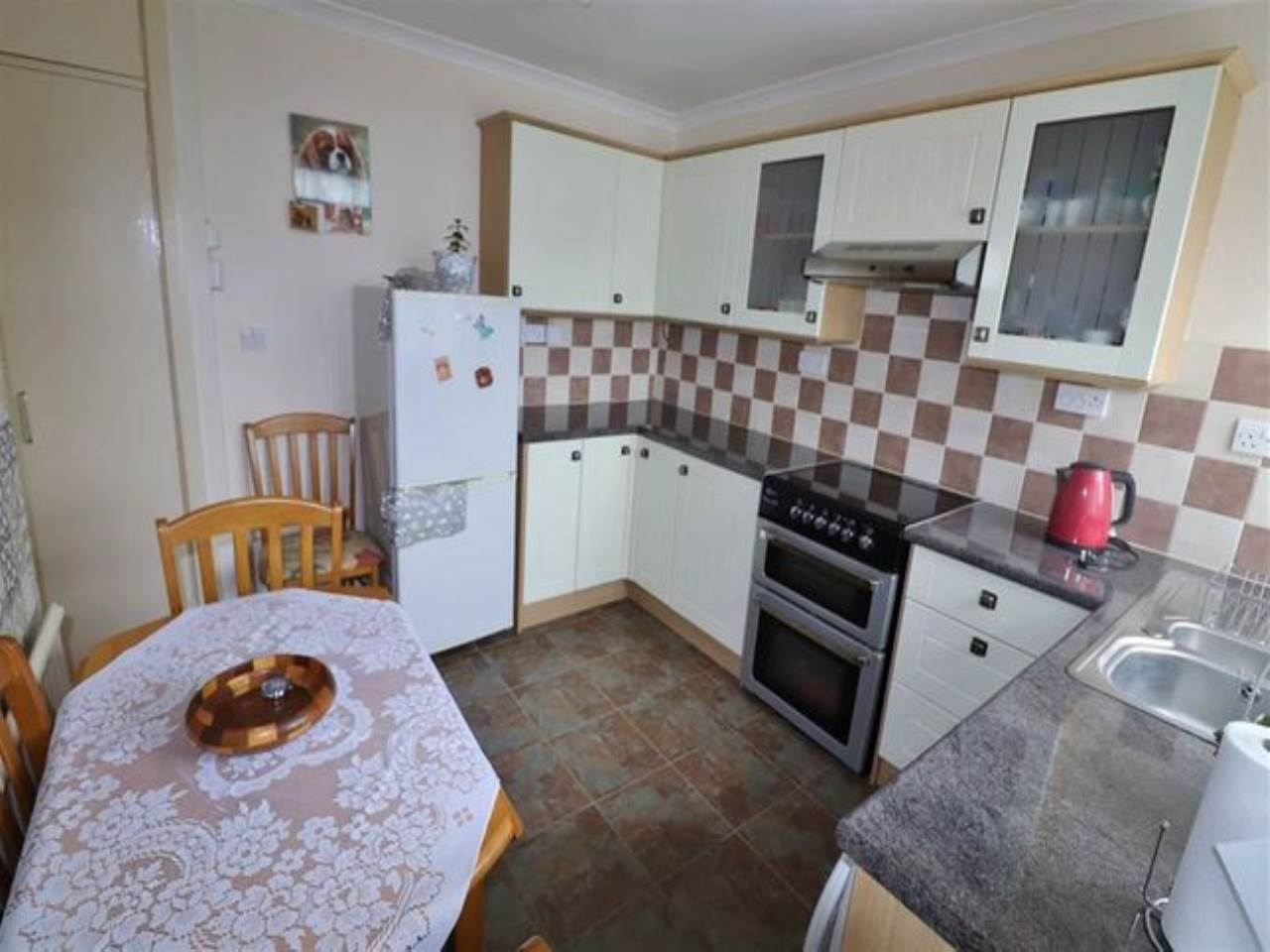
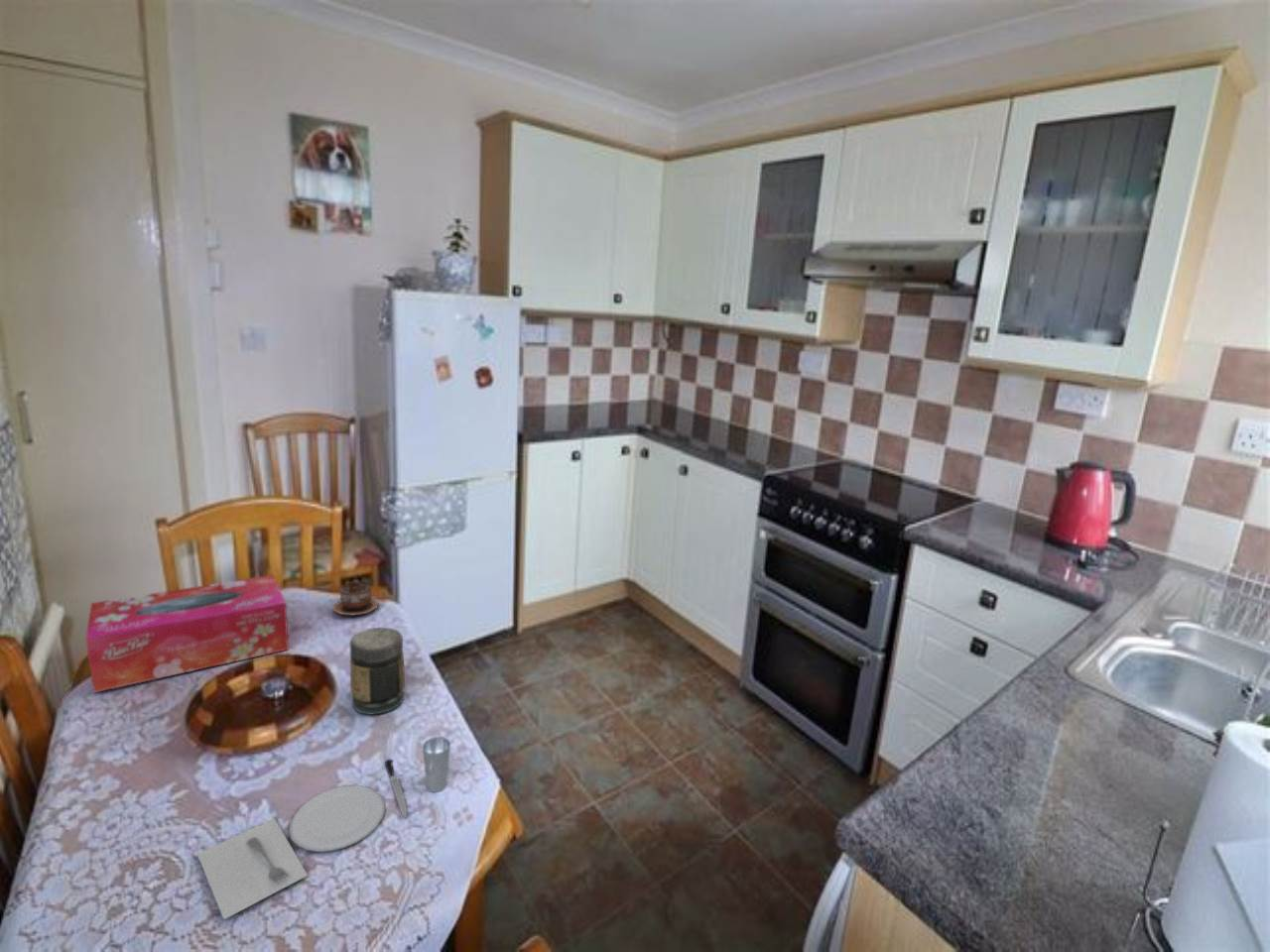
+ jar (377, 669)
+ cup (356, 596)
+ tissue box (192, 627)
+ placemat (336, 797)
